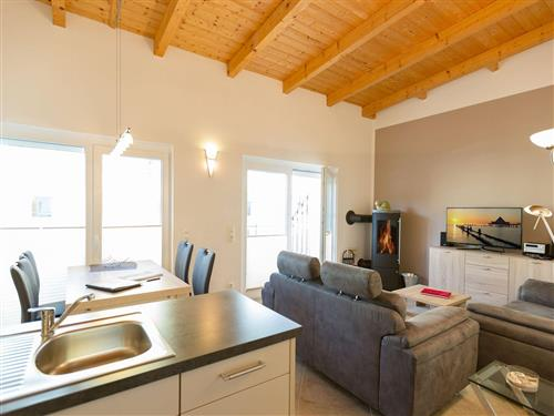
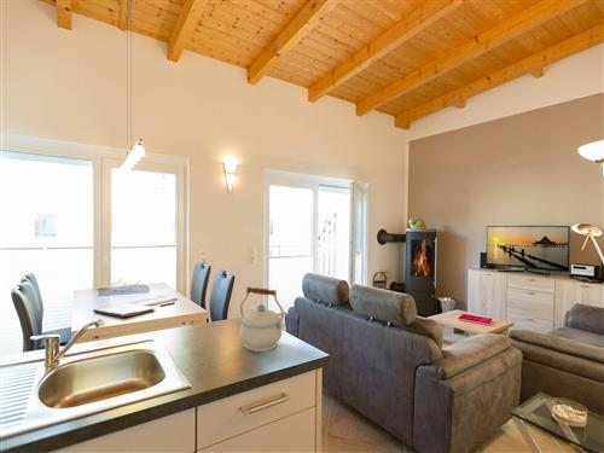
+ kettle (257, 315)
